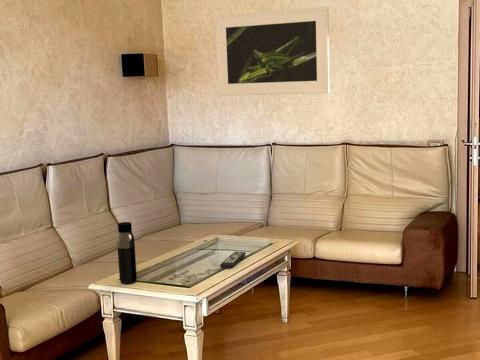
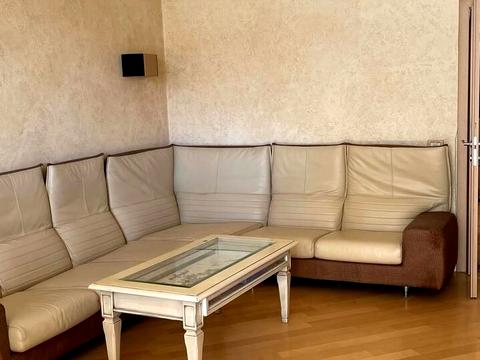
- water bottle (126, 252)
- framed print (270, 53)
- remote control (233, 260)
